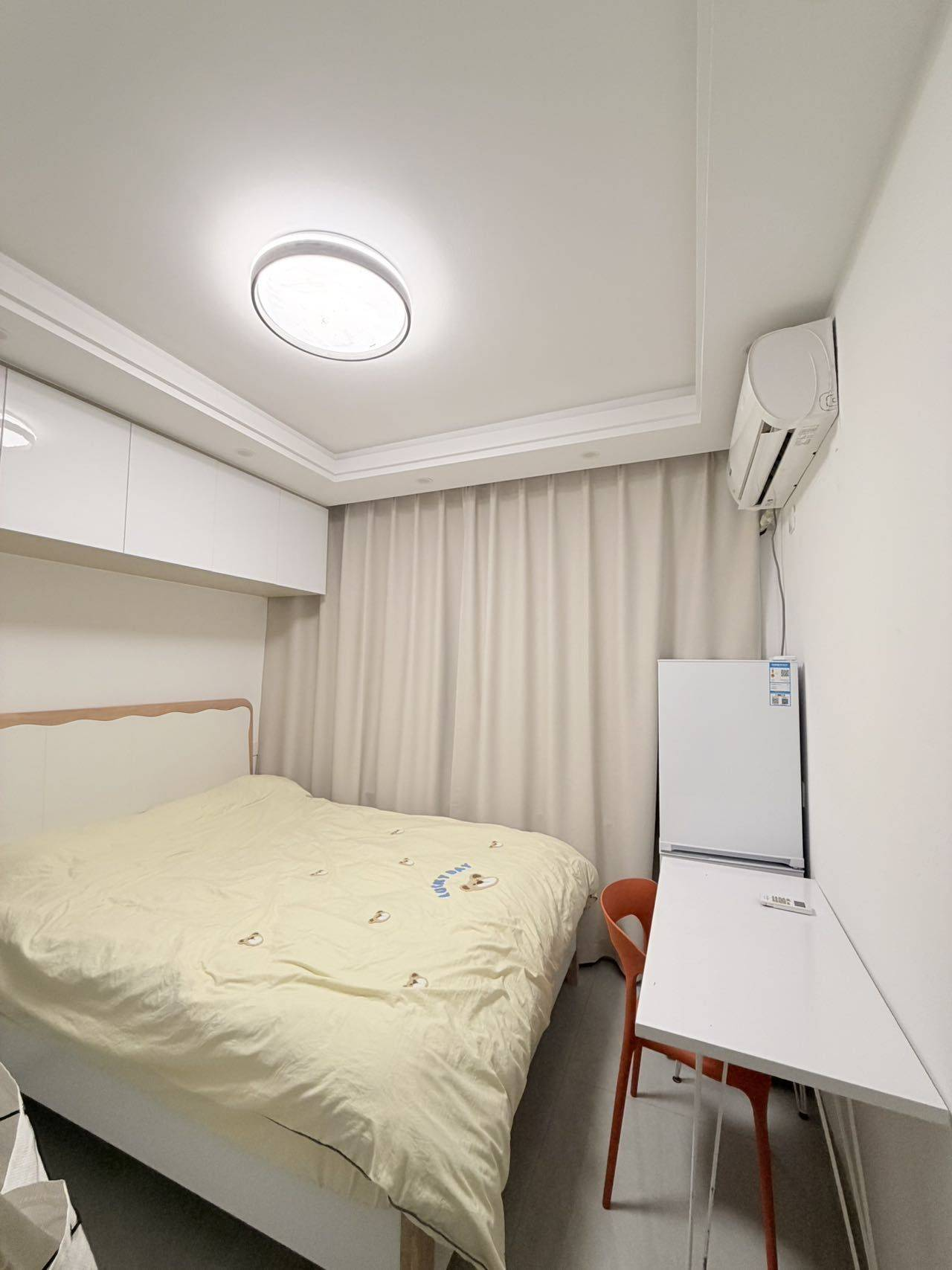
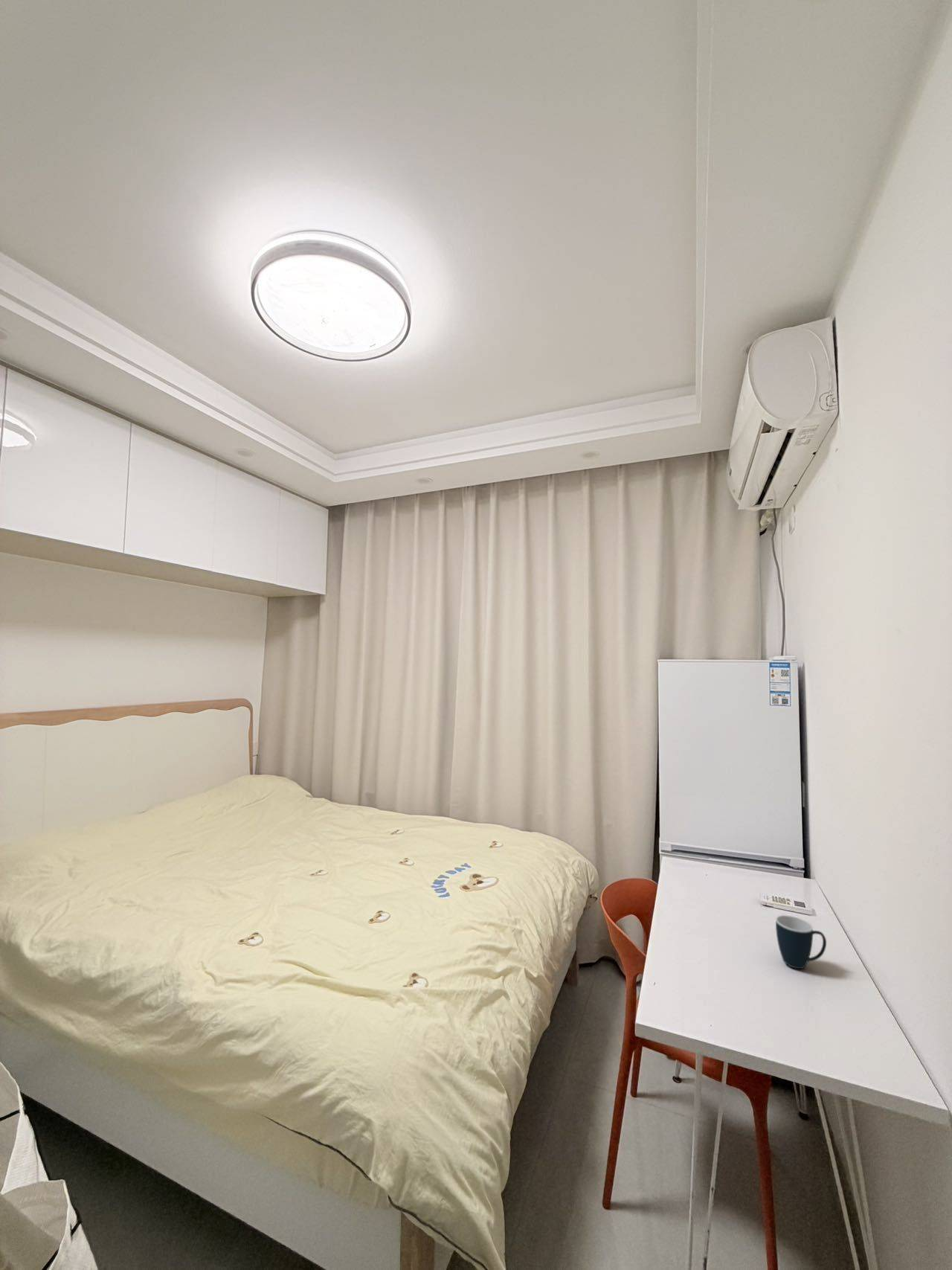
+ mug (801, 944)
